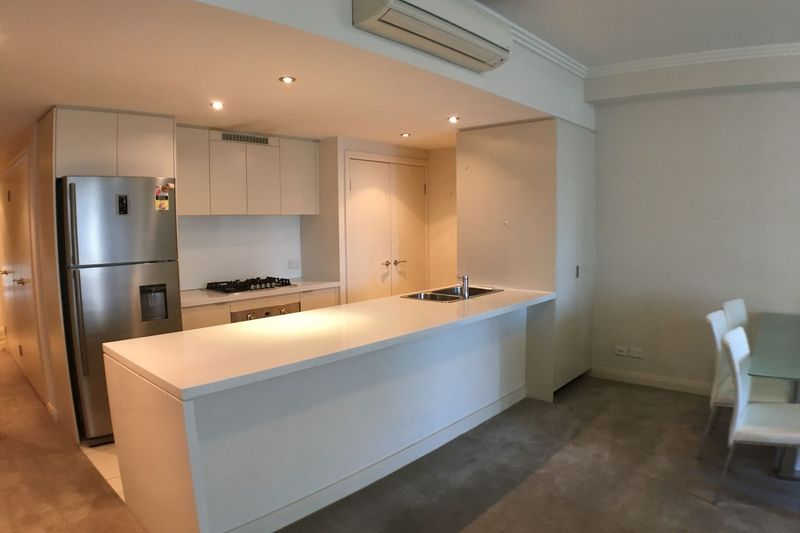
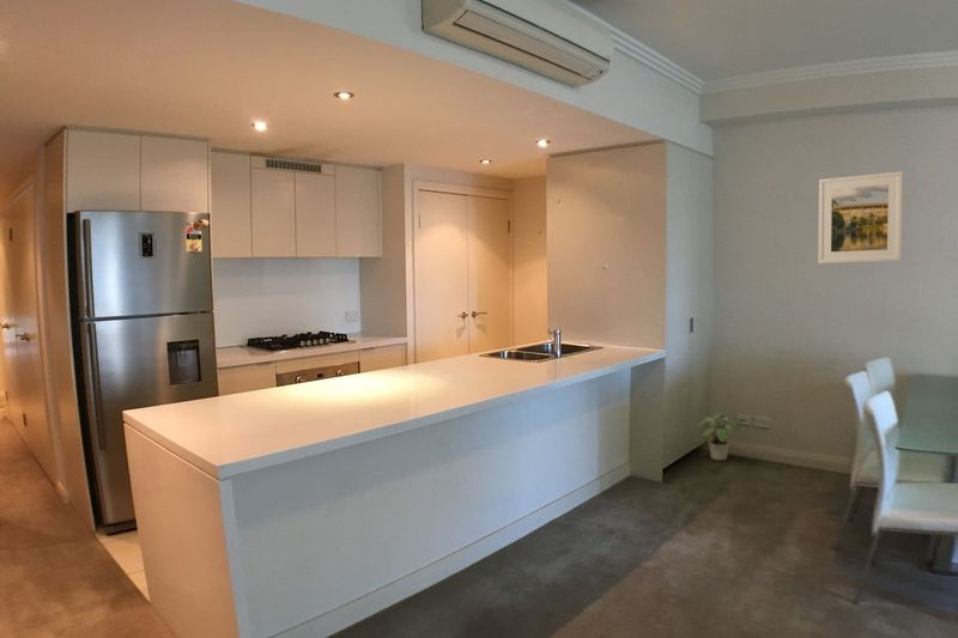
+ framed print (859, 219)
+ potted plant (717, 437)
